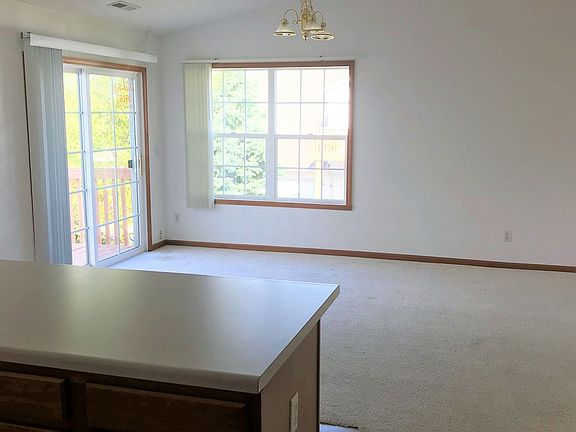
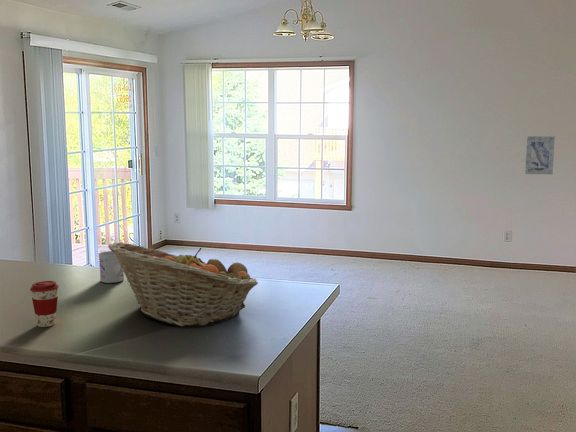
+ coffee cup (45, 303)
+ wall art (539, 155)
+ fruit basket (182, 276)
+ mug (113, 267)
